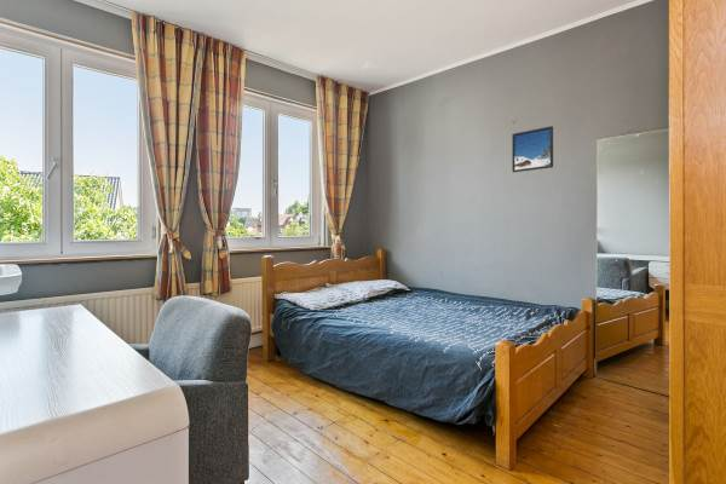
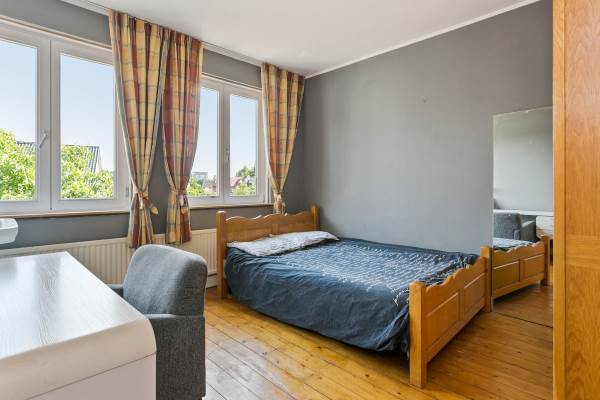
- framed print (531, 149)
